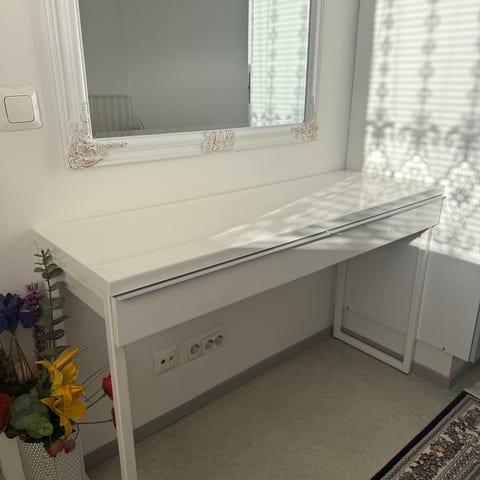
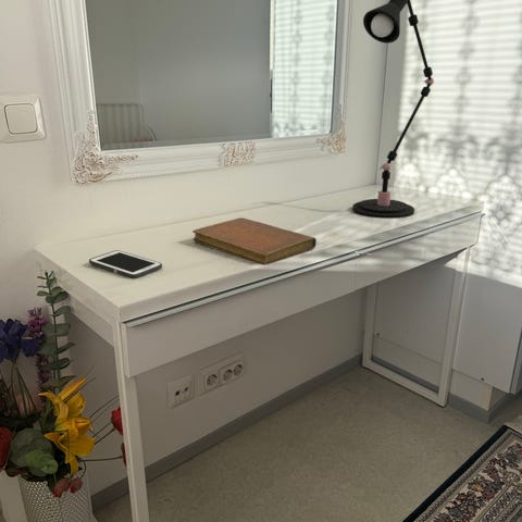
+ cell phone (125, 263)
+ desk lamp (412, 113)
+ notebook (252, 238)
